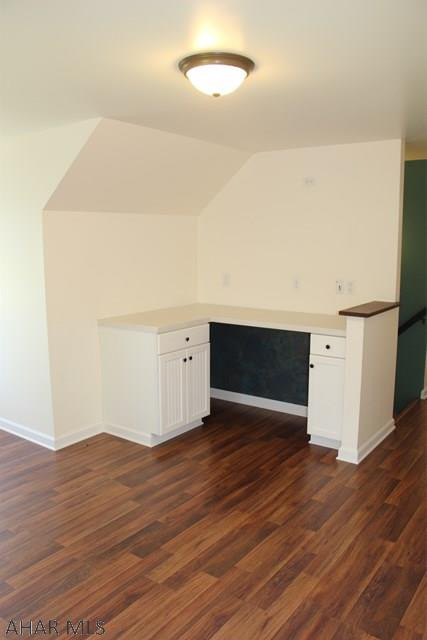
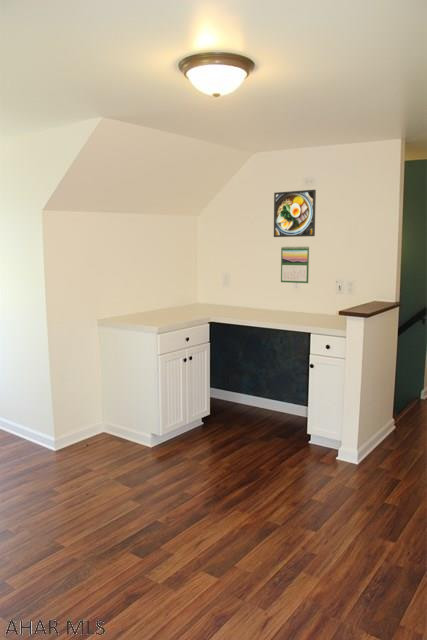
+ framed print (294, 214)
+ calendar (294, 264)
